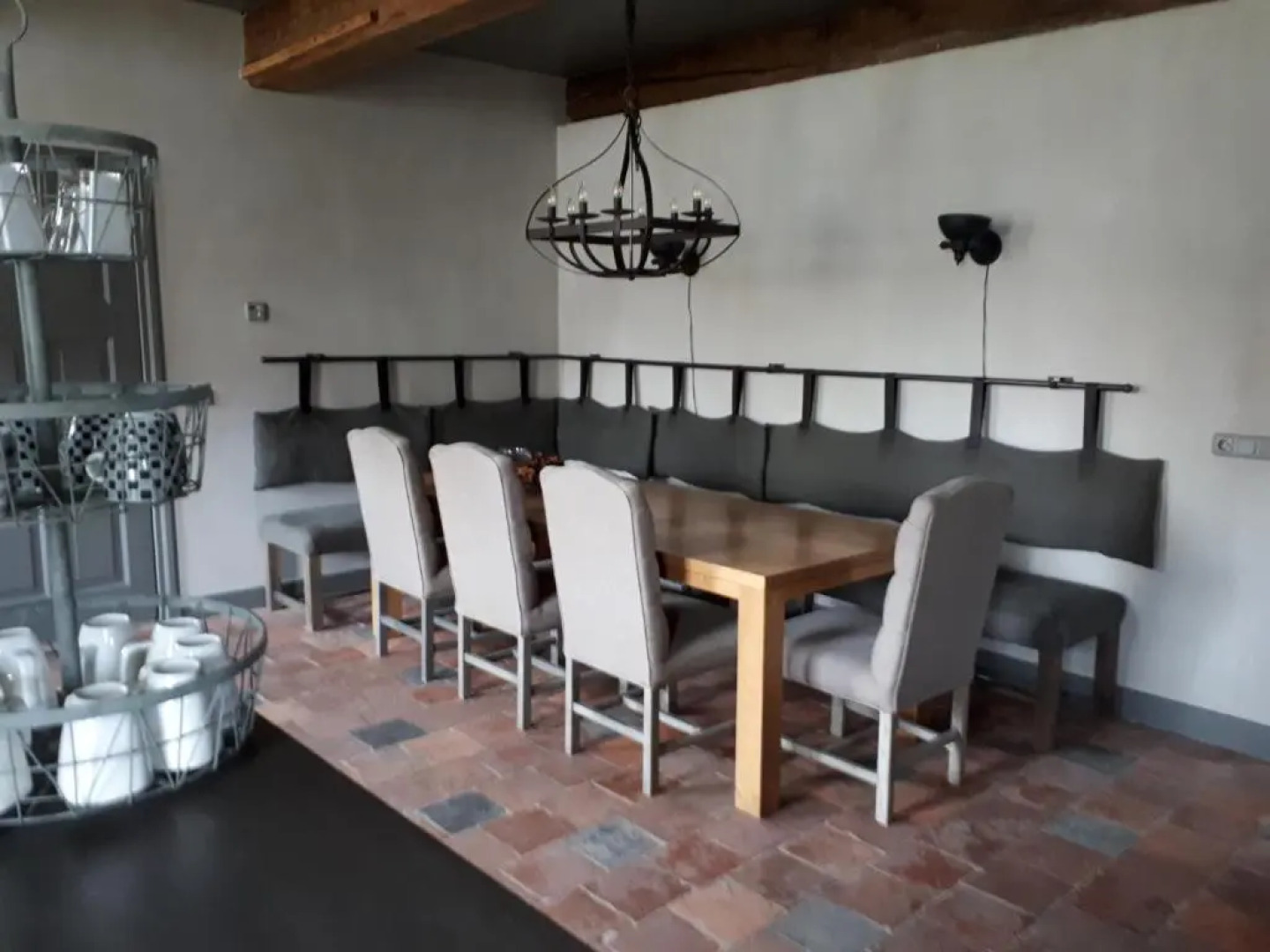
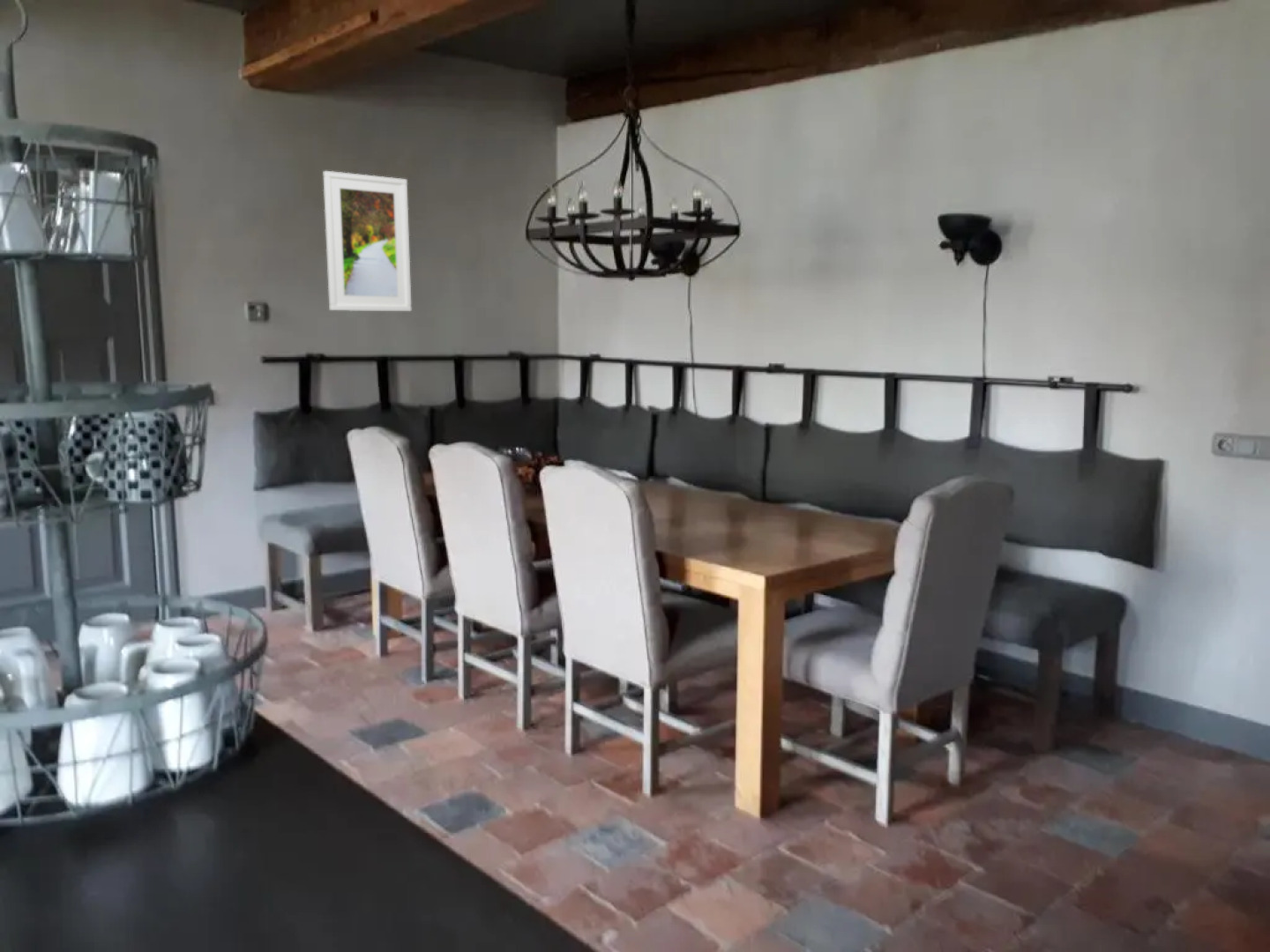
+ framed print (369, 243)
